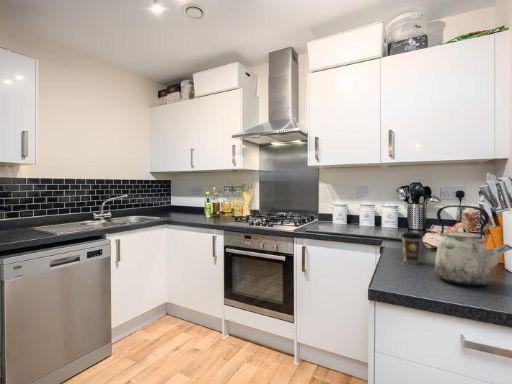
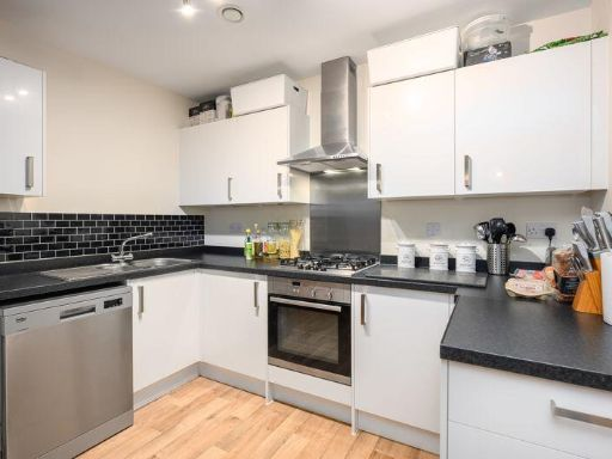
- coffee cup (411, 247)
- kettle (471, 244)
